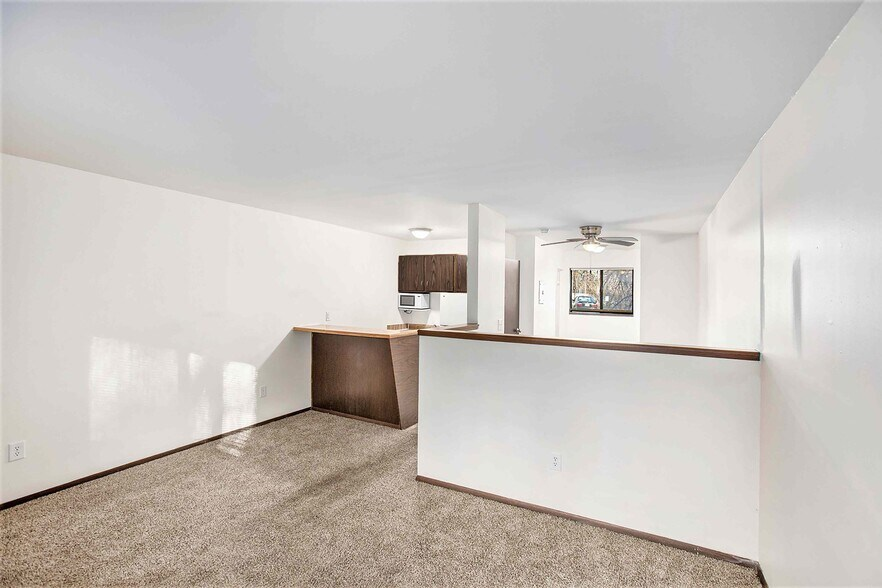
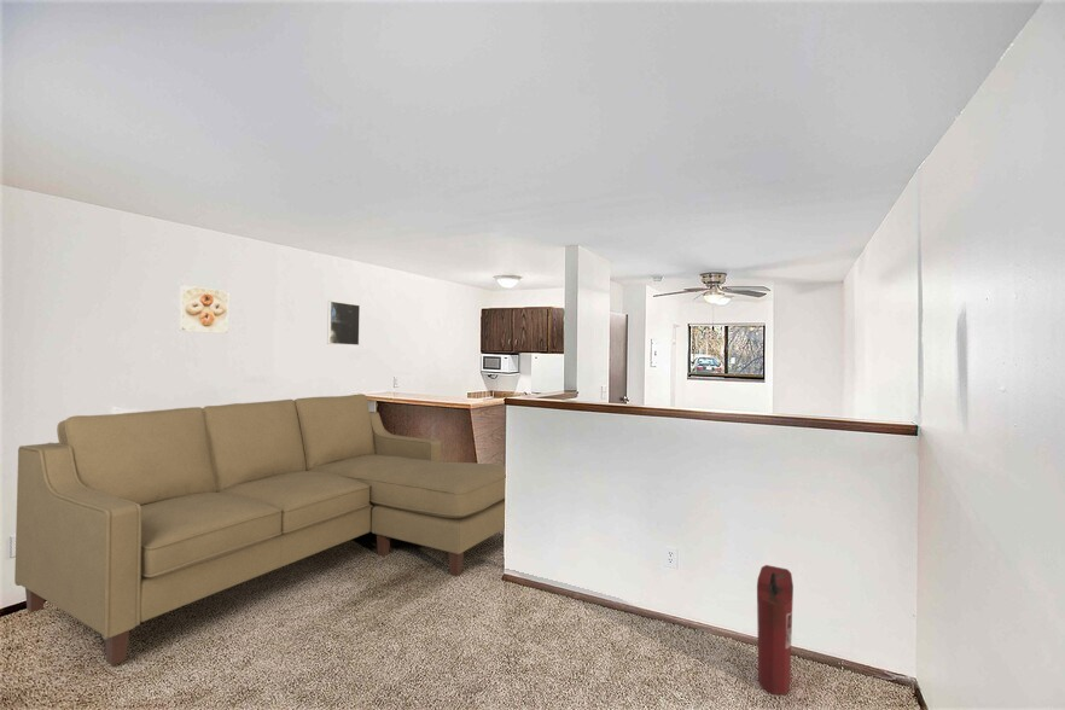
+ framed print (343, 324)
+ sofa (319, 487)
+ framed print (204, 310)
+ fire extinguisher (774, 619)
